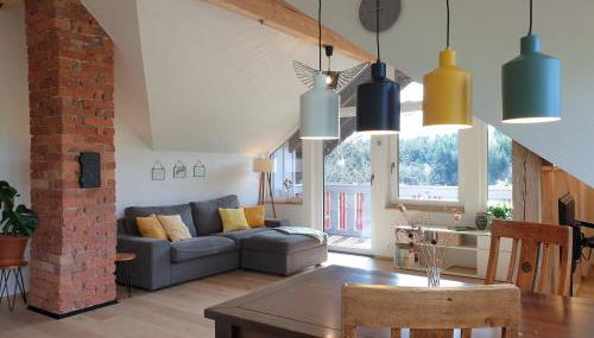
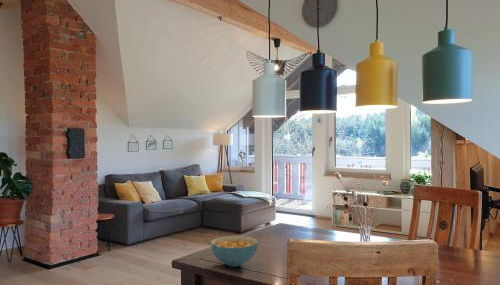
+ cereal bowl (234, 252)
